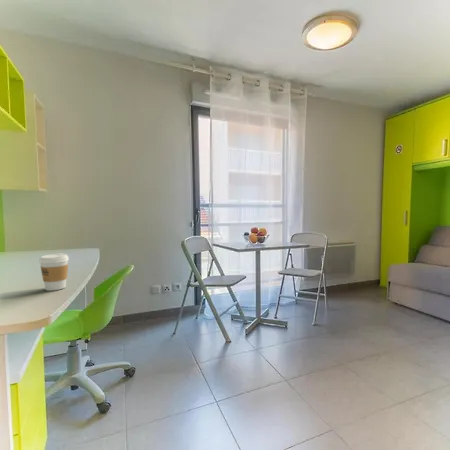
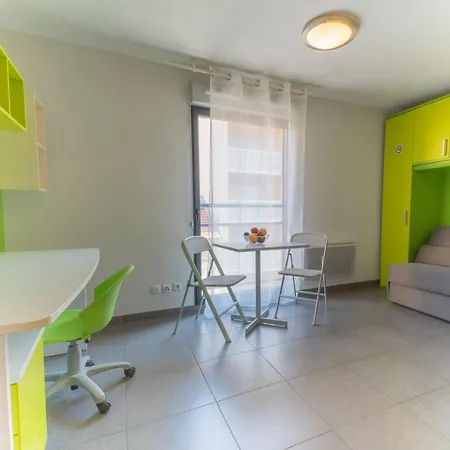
- coffee cup (54, 271)
